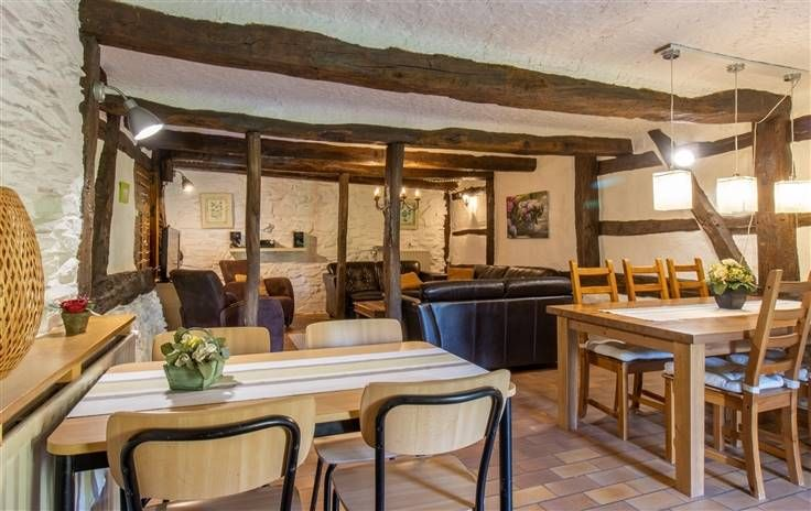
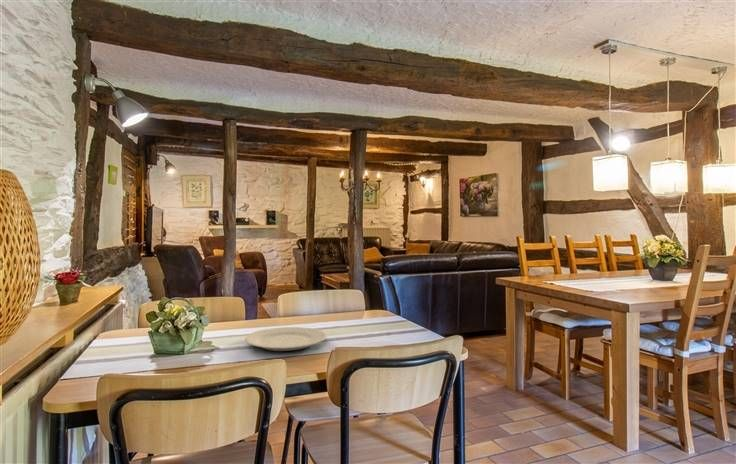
+ chinaware (286, 339)
